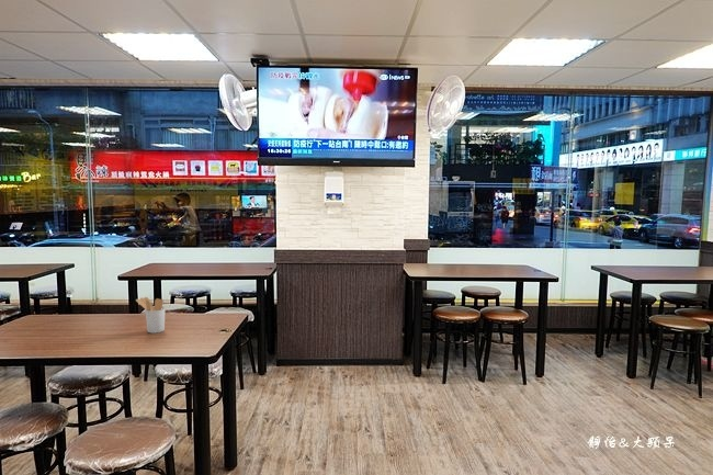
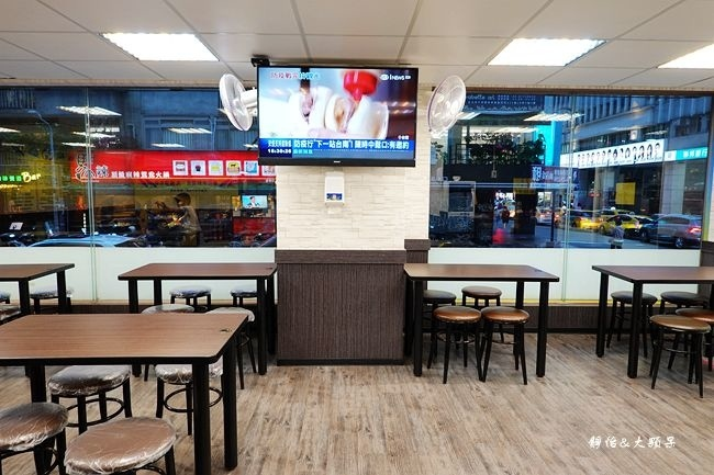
- utensil holder (151, 314)
